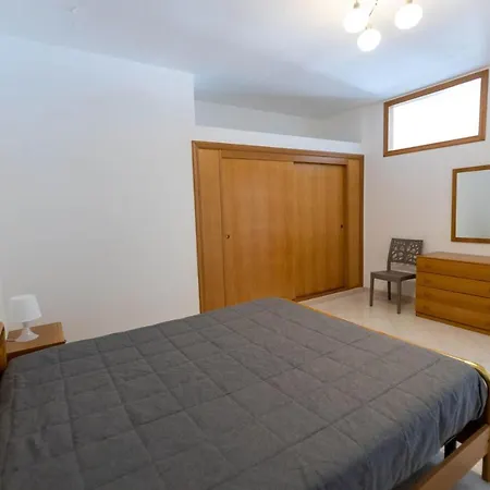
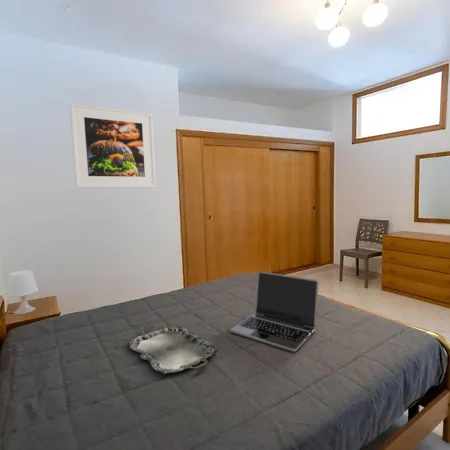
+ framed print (116, 148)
+ serving tray (171, 346)
+ laptop (274, 306)
